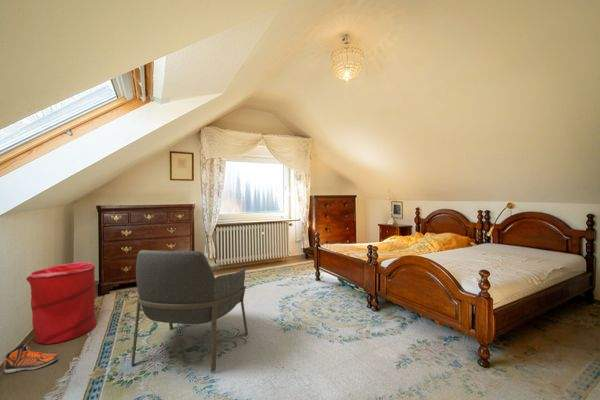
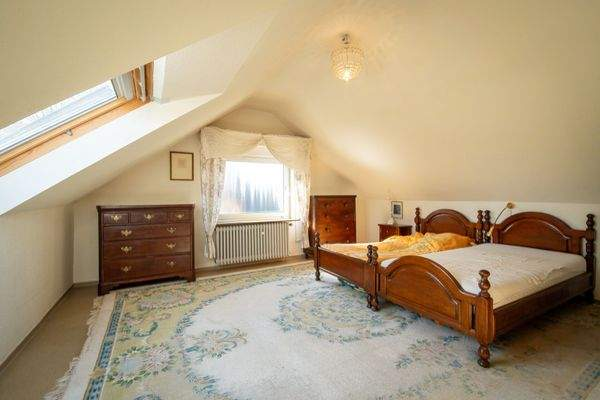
- armchair (193, 294)
- laundry hamper (64, 299)
- sneaker (31, 355)
